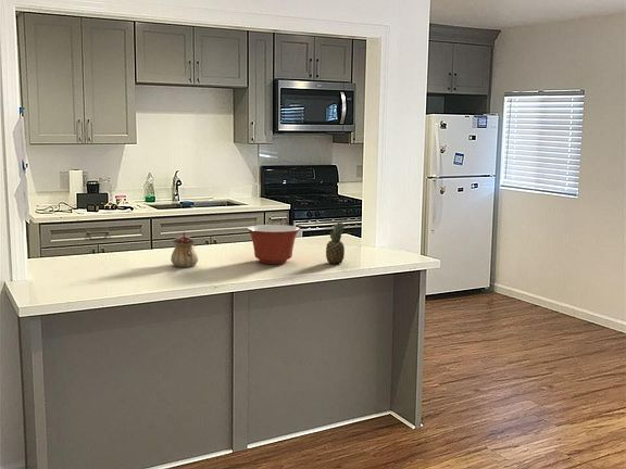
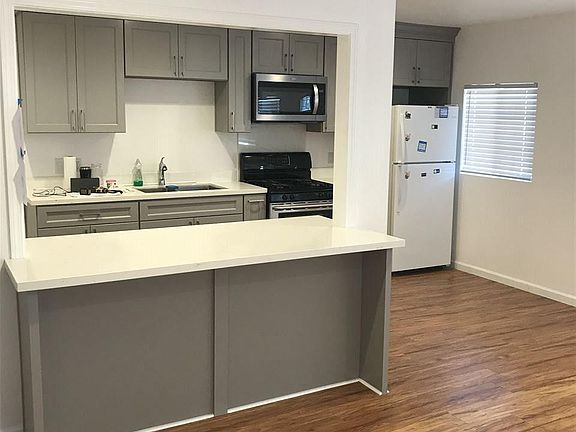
- mixing bowl (273, 244)
- teapot (185, 249)
- fruit (335, 241)
